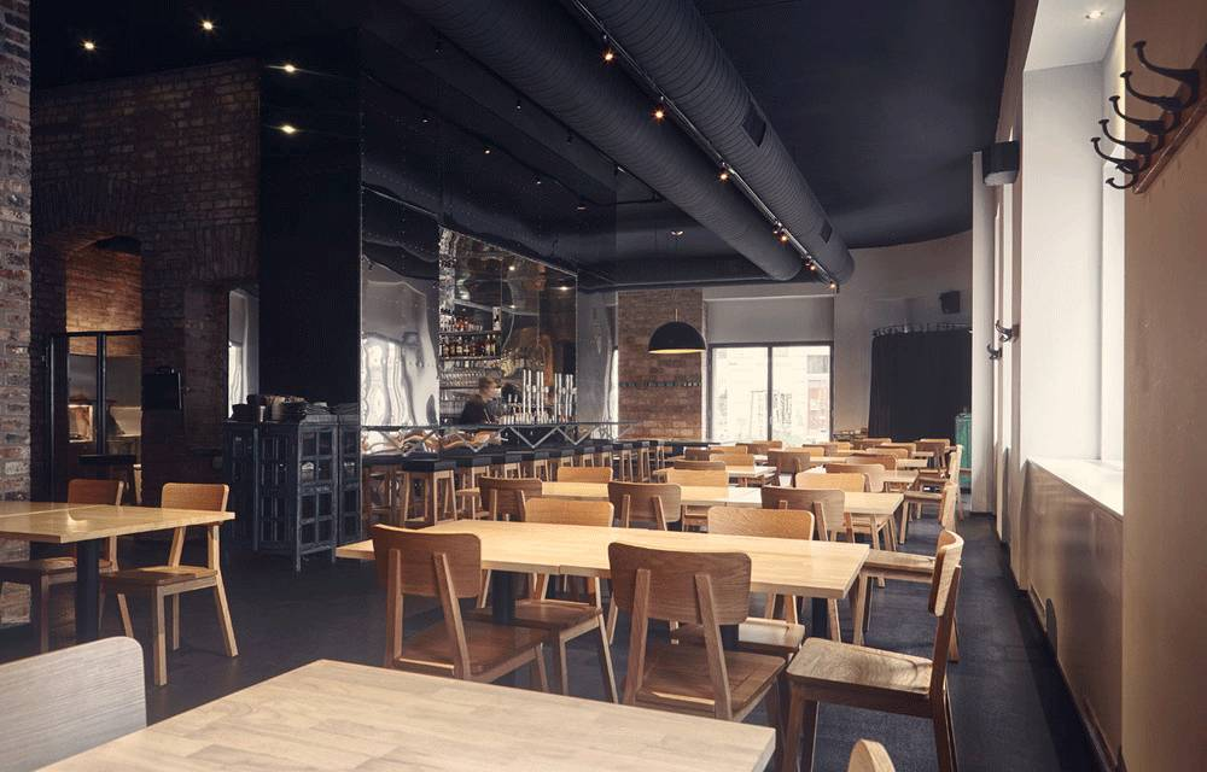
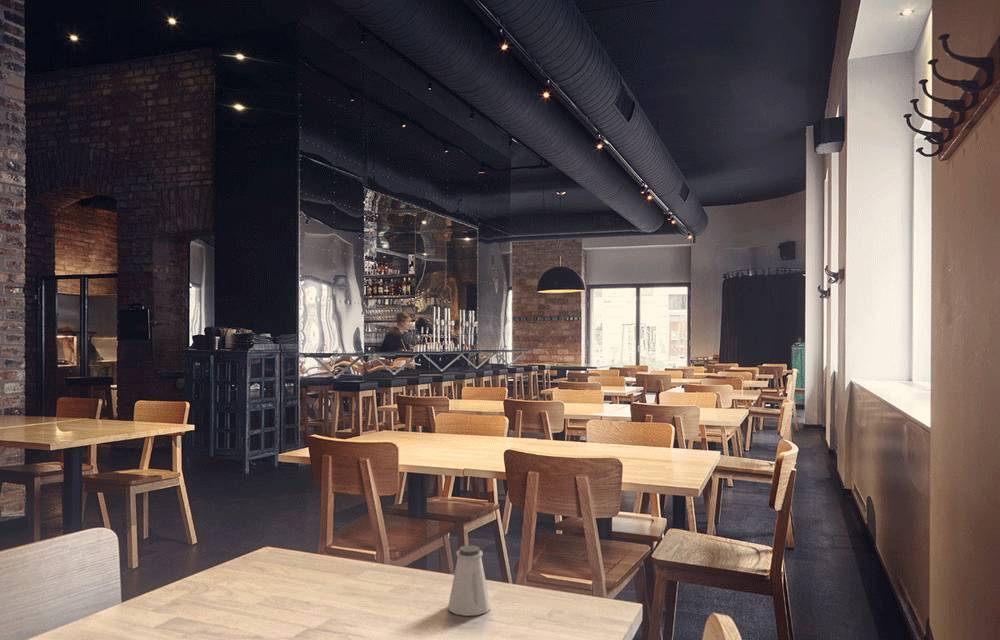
+ saltshaker (469, 577)
